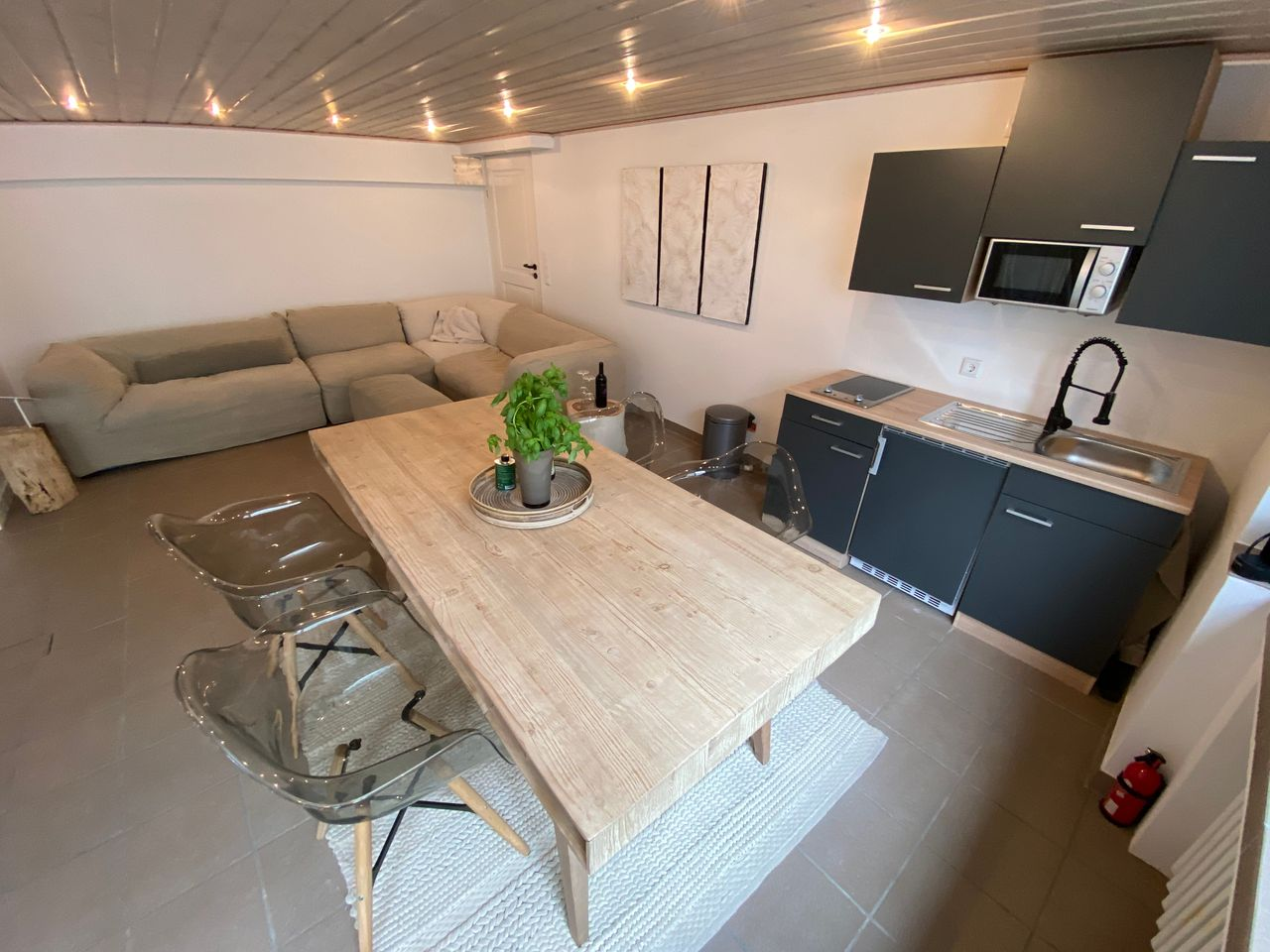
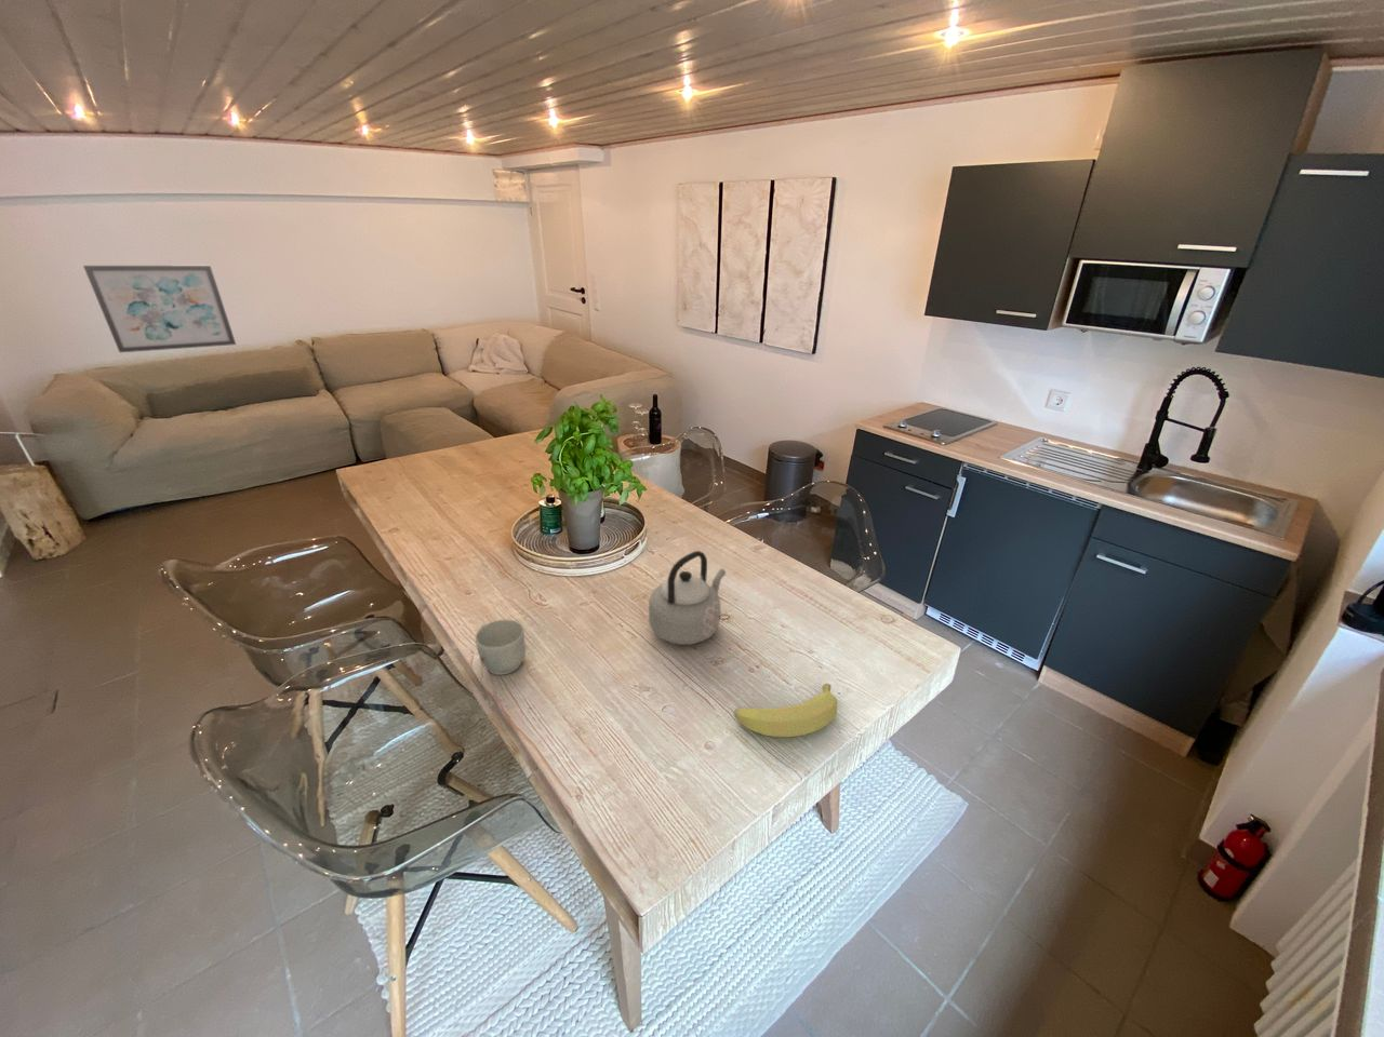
+ wall art (166, 308)
+ mug (498, 645)
+ banana (794, 706)
+ teapot (691, 588)
